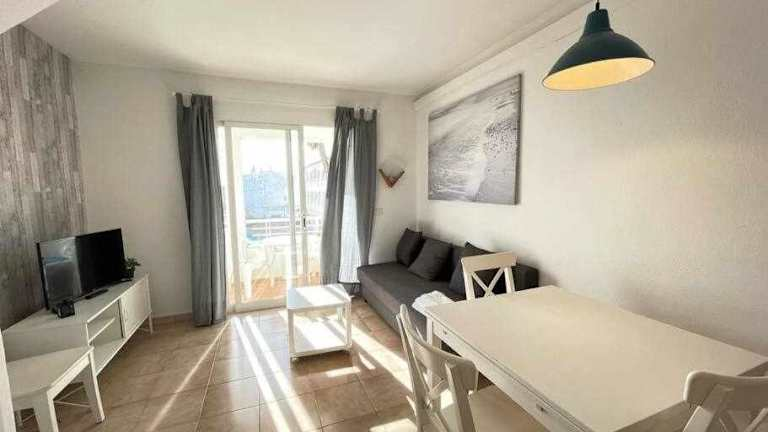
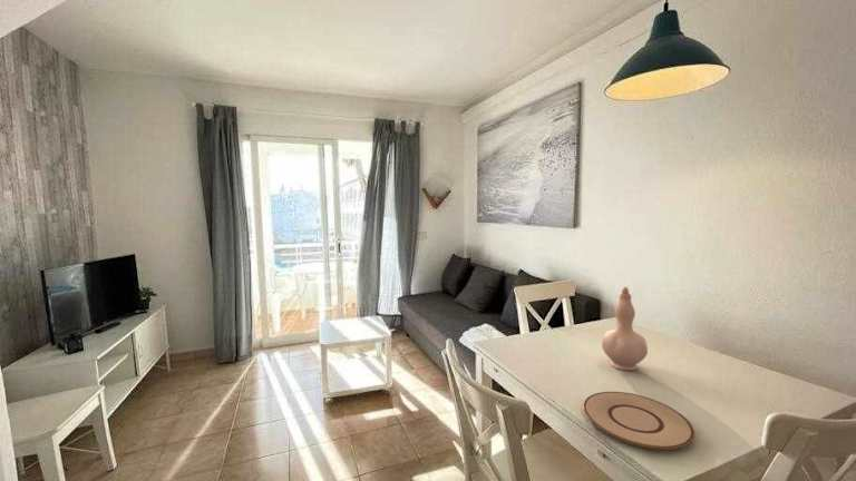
+ vase (624, 326)
+ plate (634, 418)
